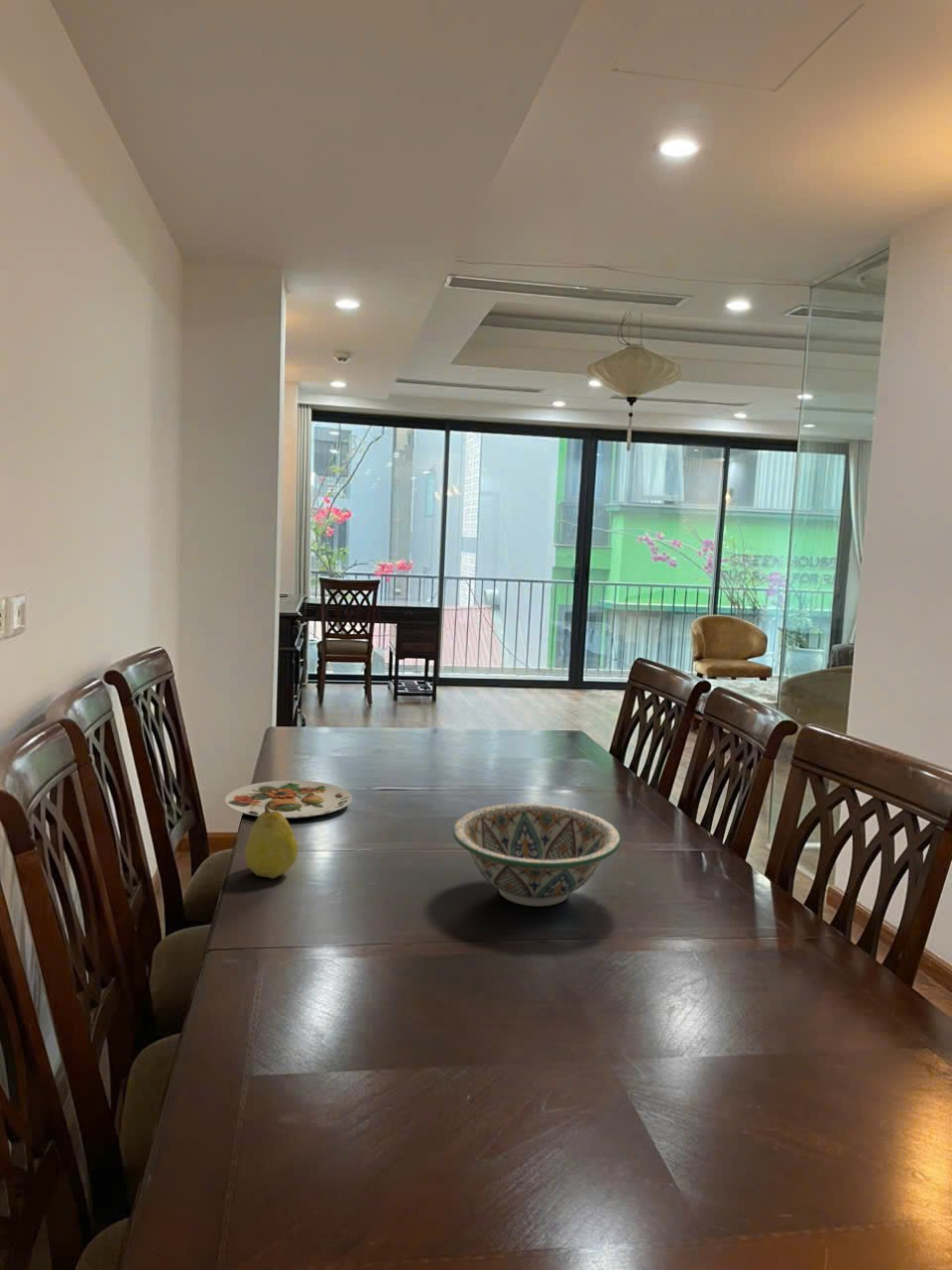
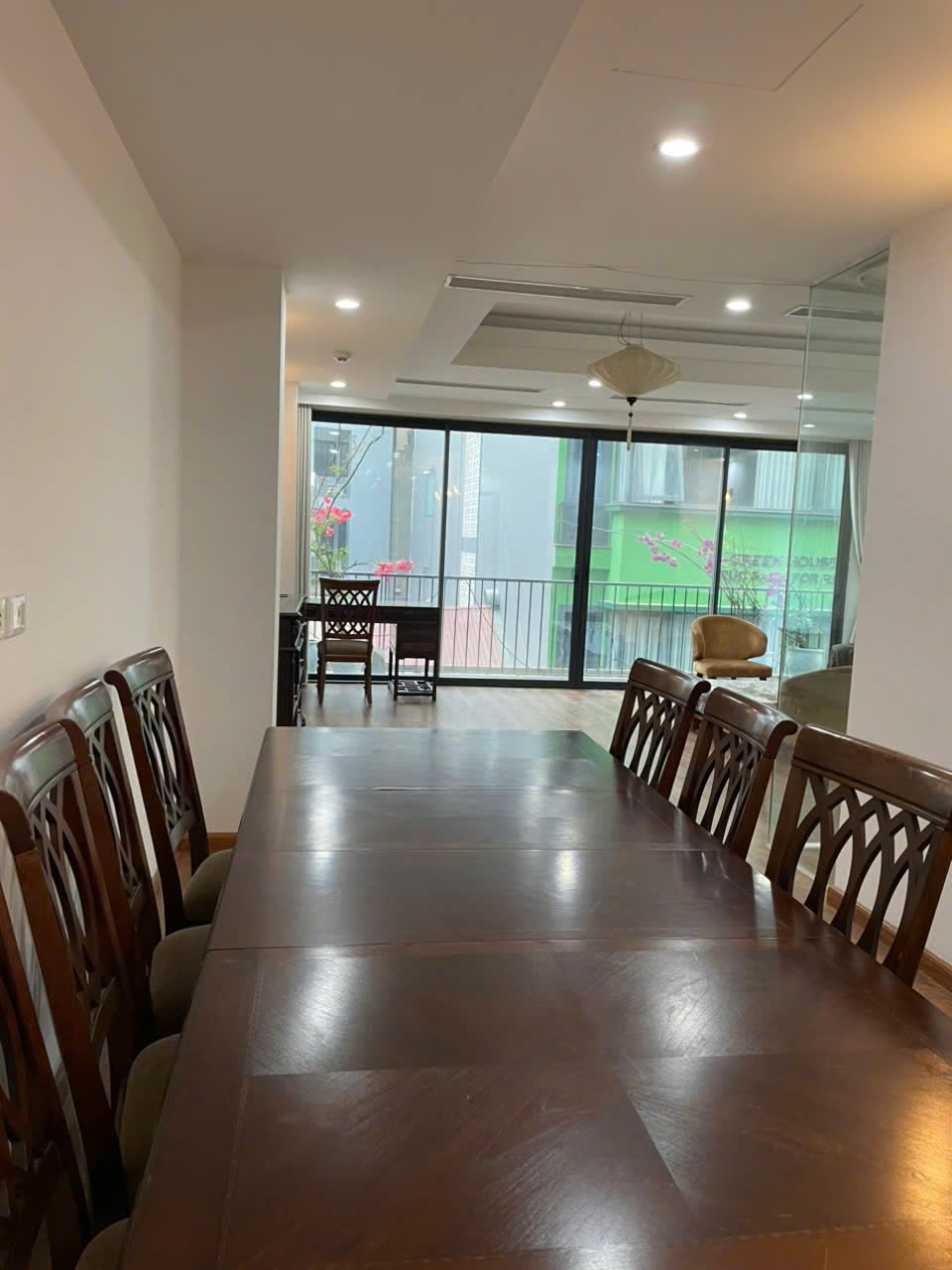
- fruit (272, 840)
- plate (289, 800)
- decorative bowl (535, 860)
